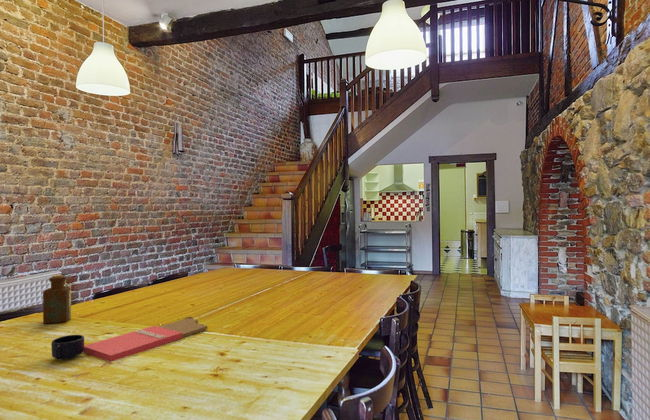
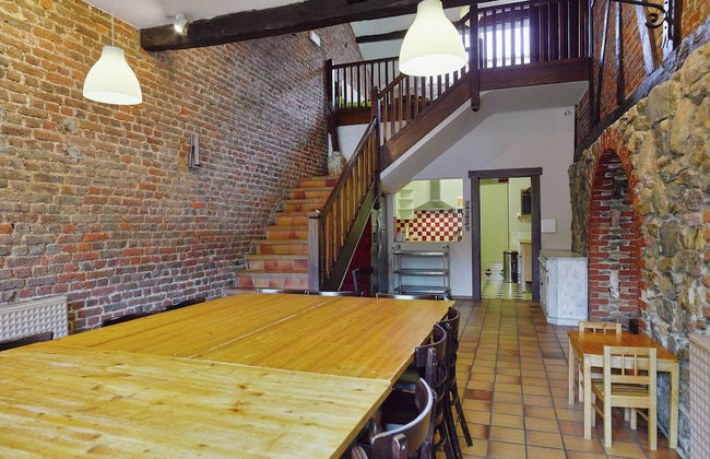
- mug (66, 349)
- bottle (57, 298)
- cutting board (156, 333)
